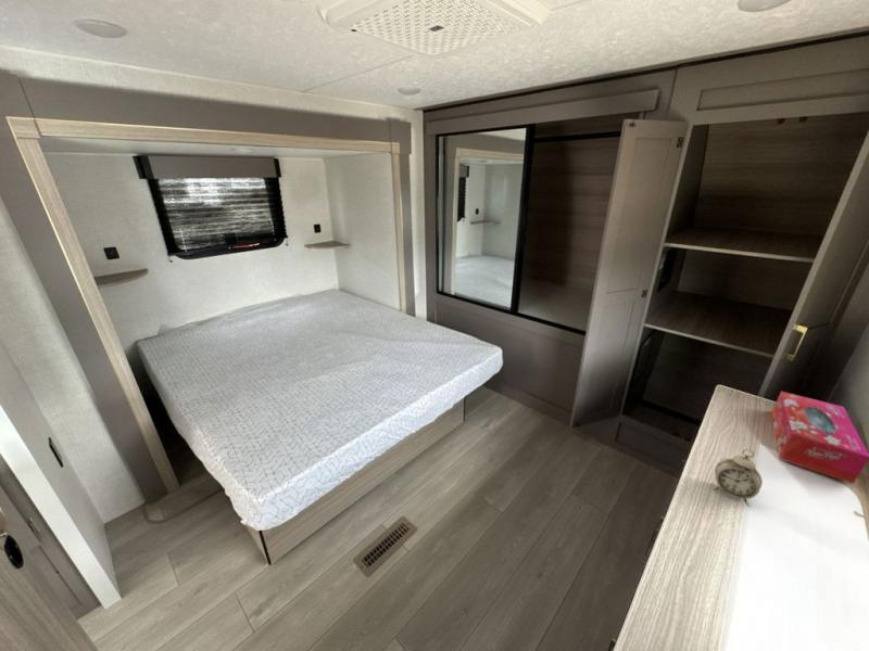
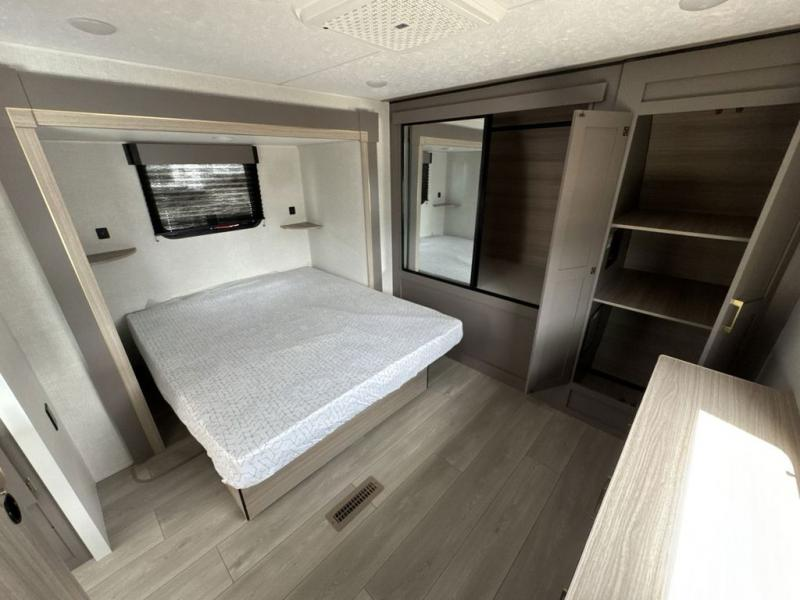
- tissue box (813, 432)
- alarm clock (740, 473)
